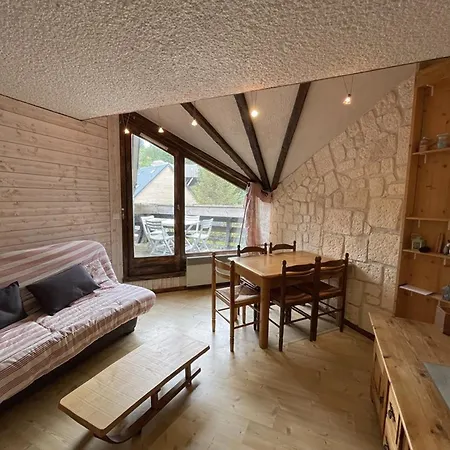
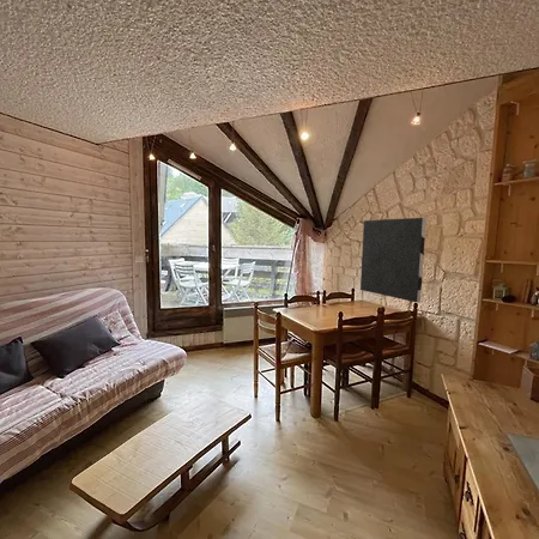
+ wall art (389, 258)
